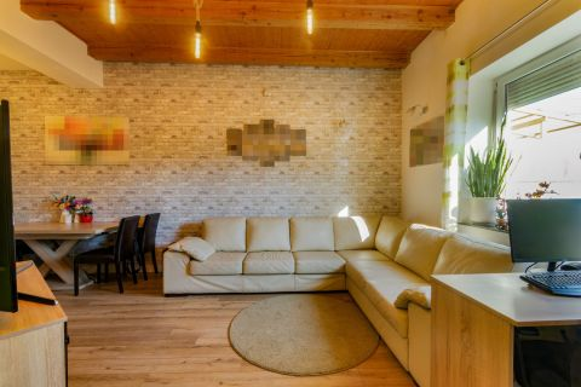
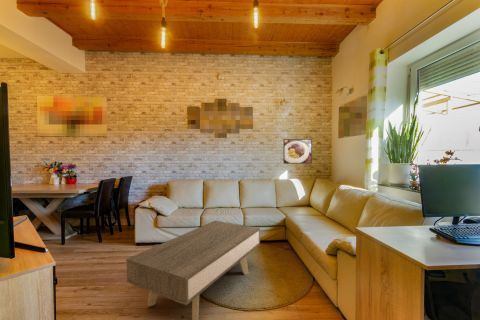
+ coffee table (203, 264)
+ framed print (297, 151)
